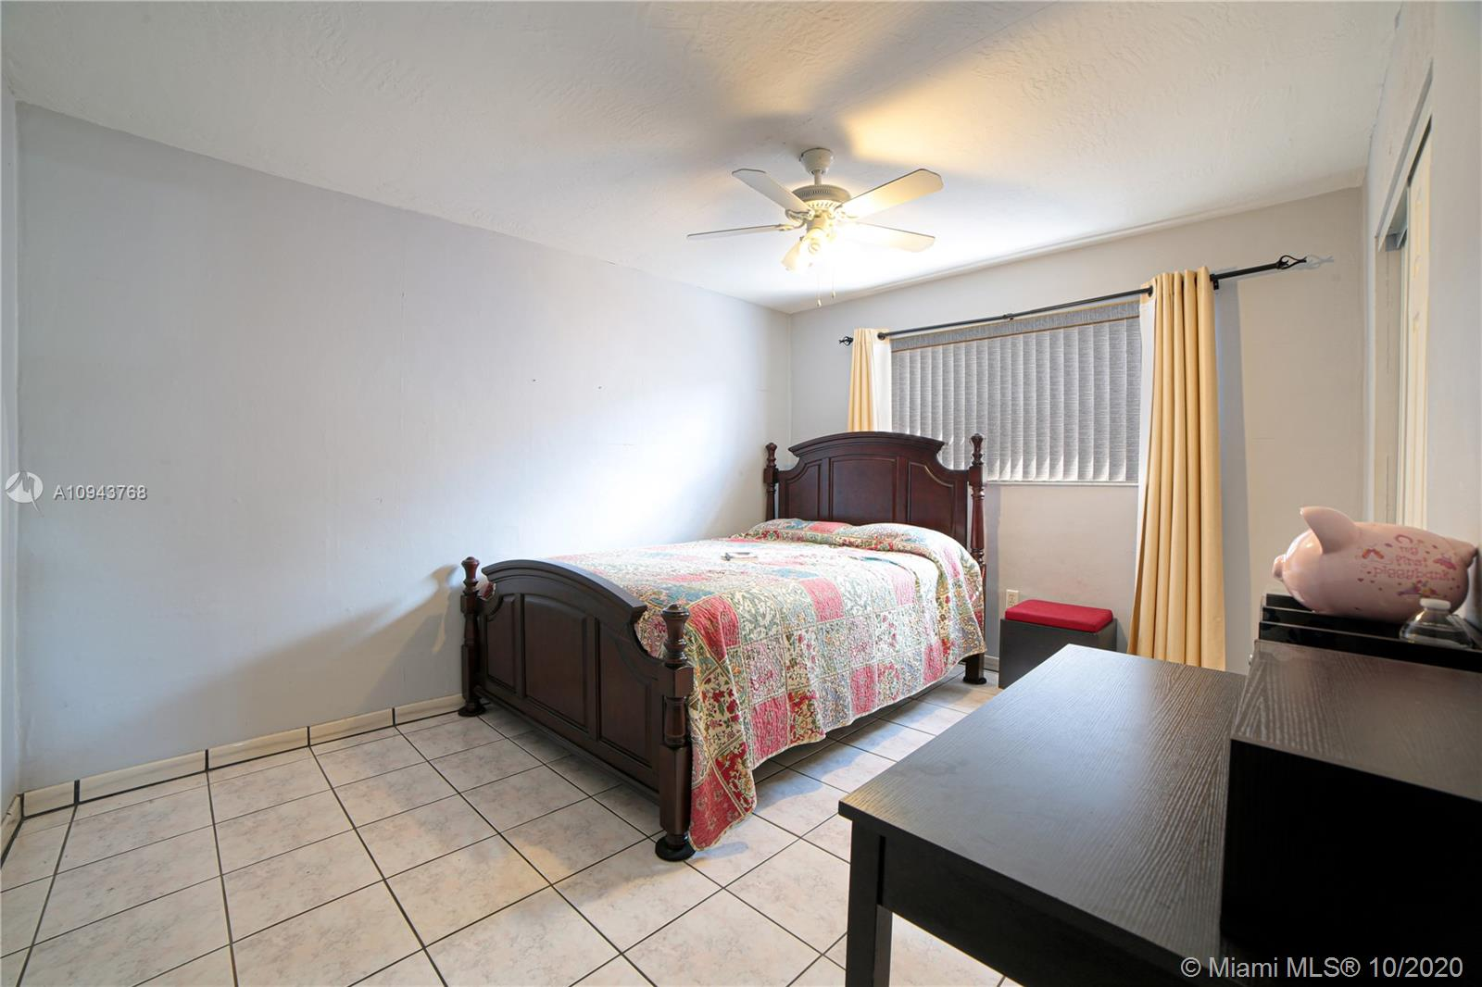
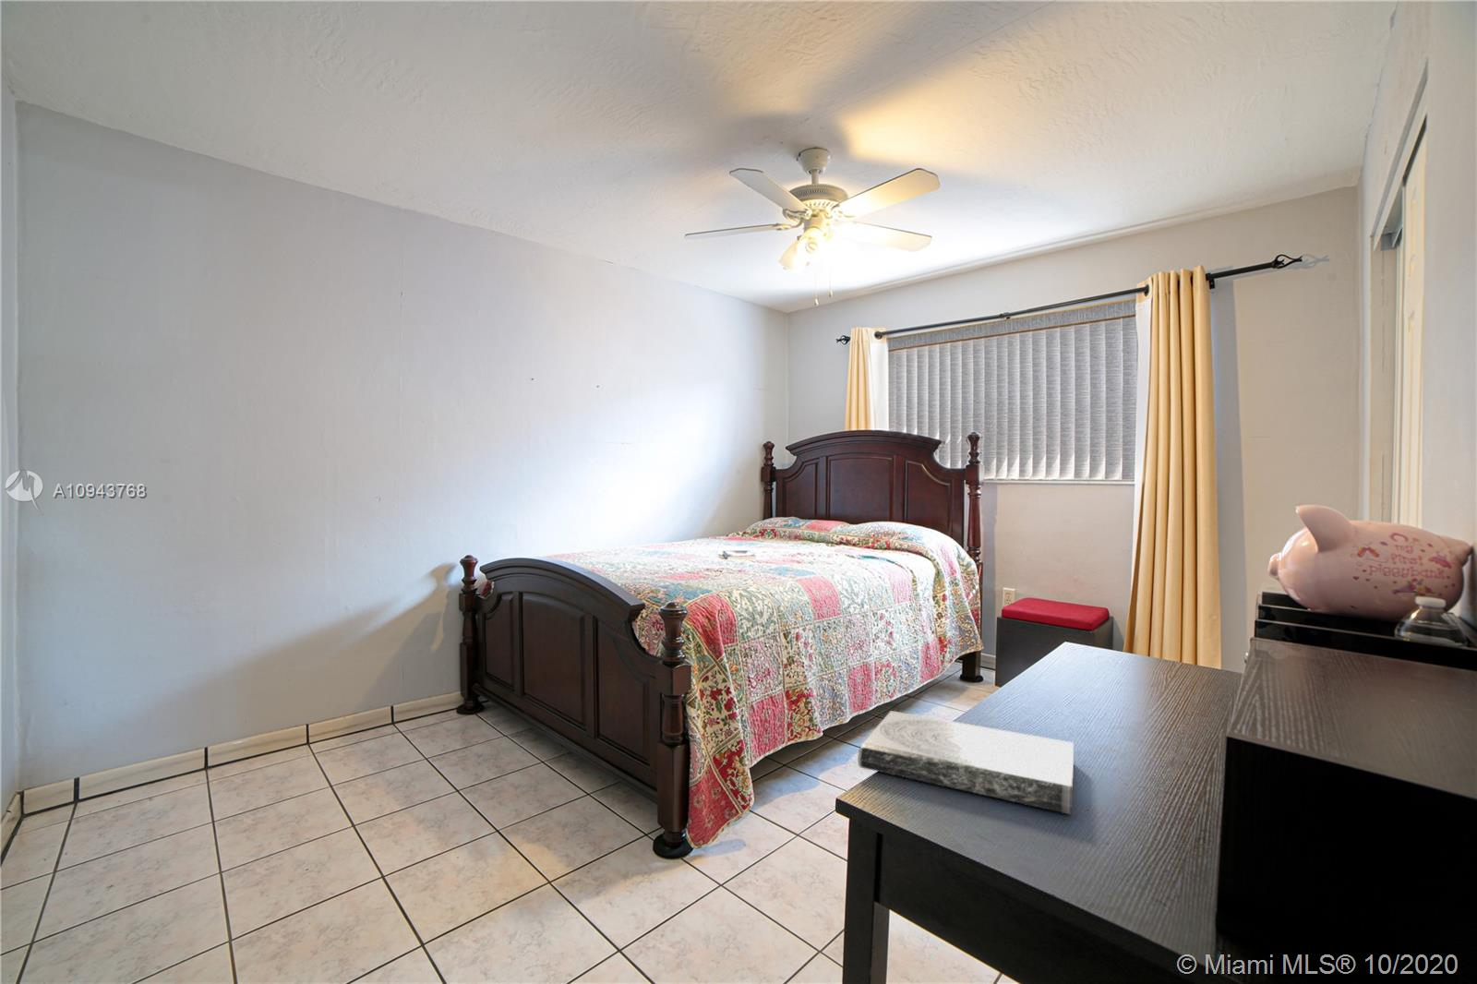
+ book (966, 756)
